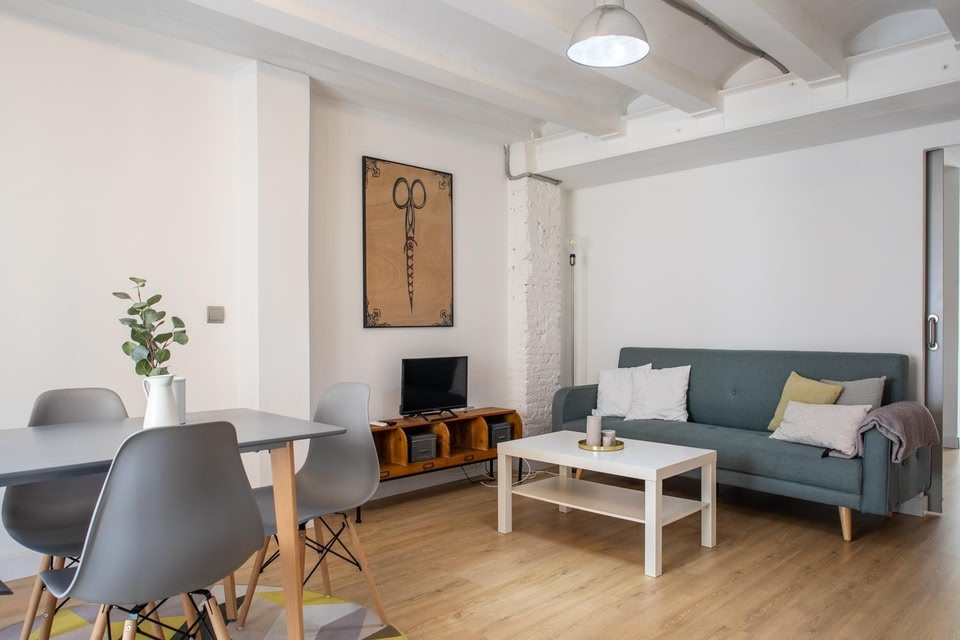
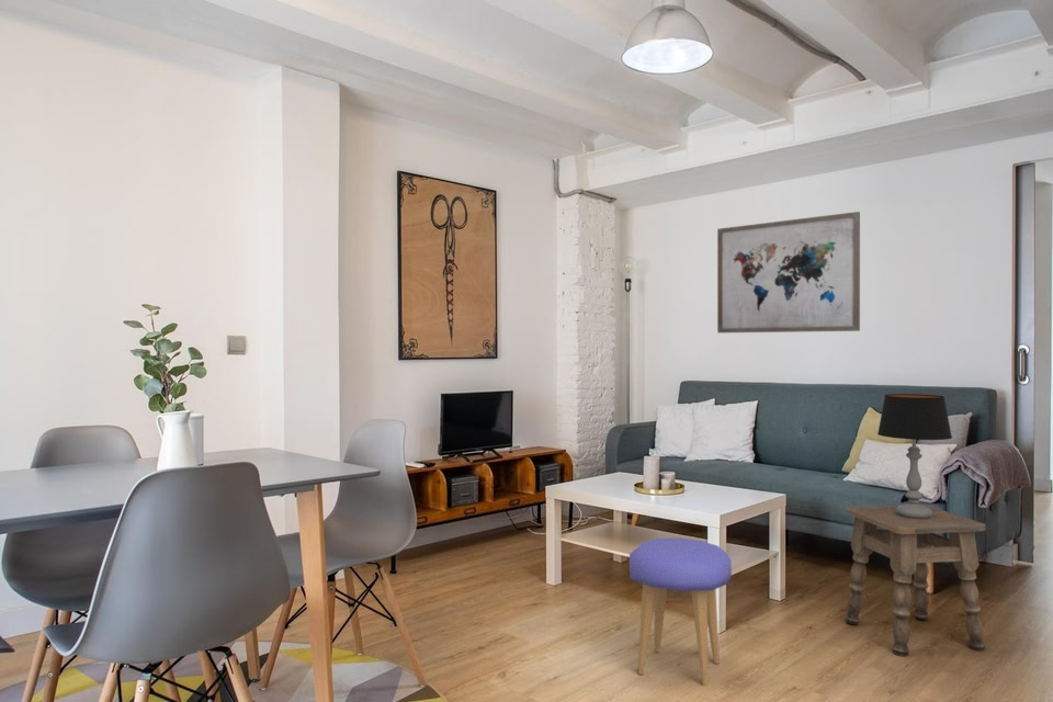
+ table lamp (914, 455)
+ side table (912, 574)
+ stool (692, 603)
+ wall art (783, 276)
